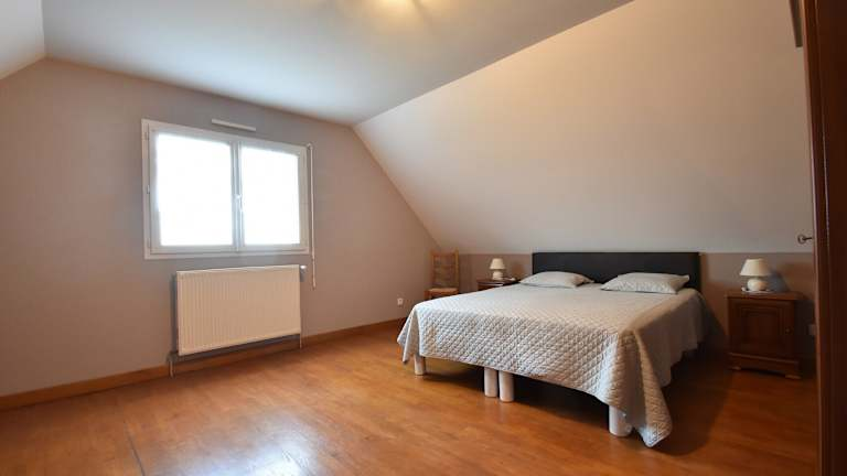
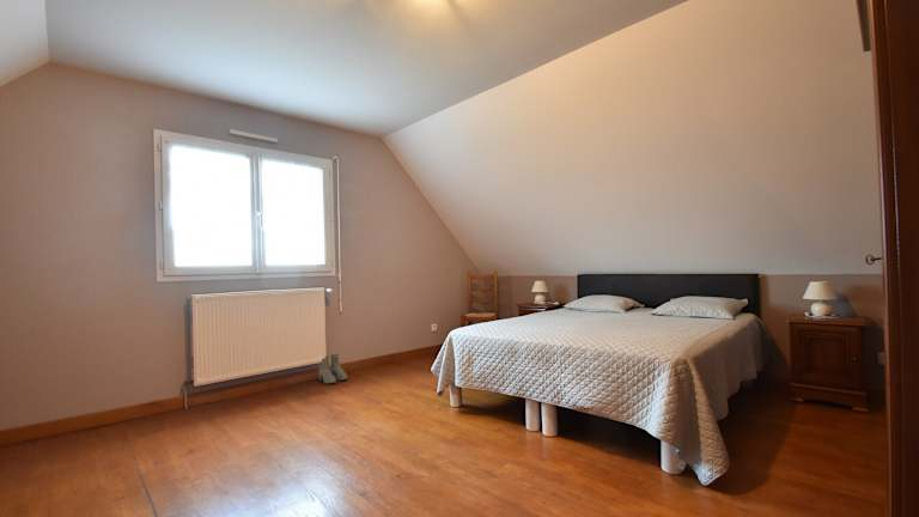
+ boots (333, 367)
